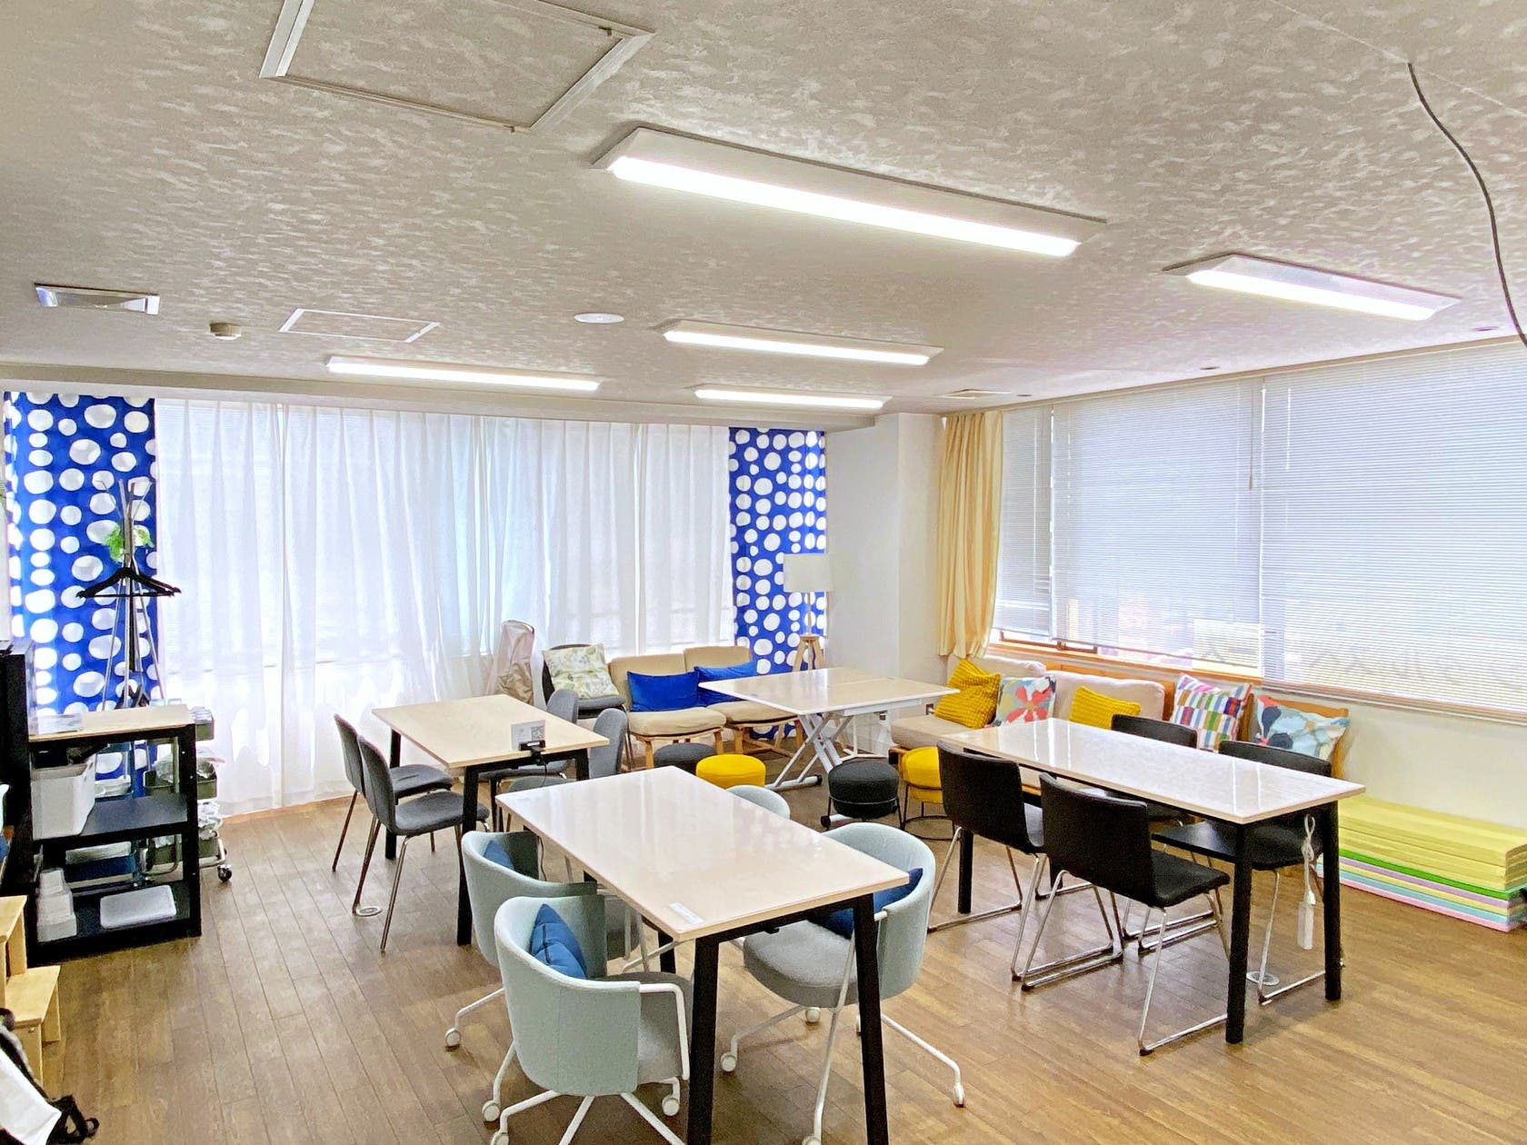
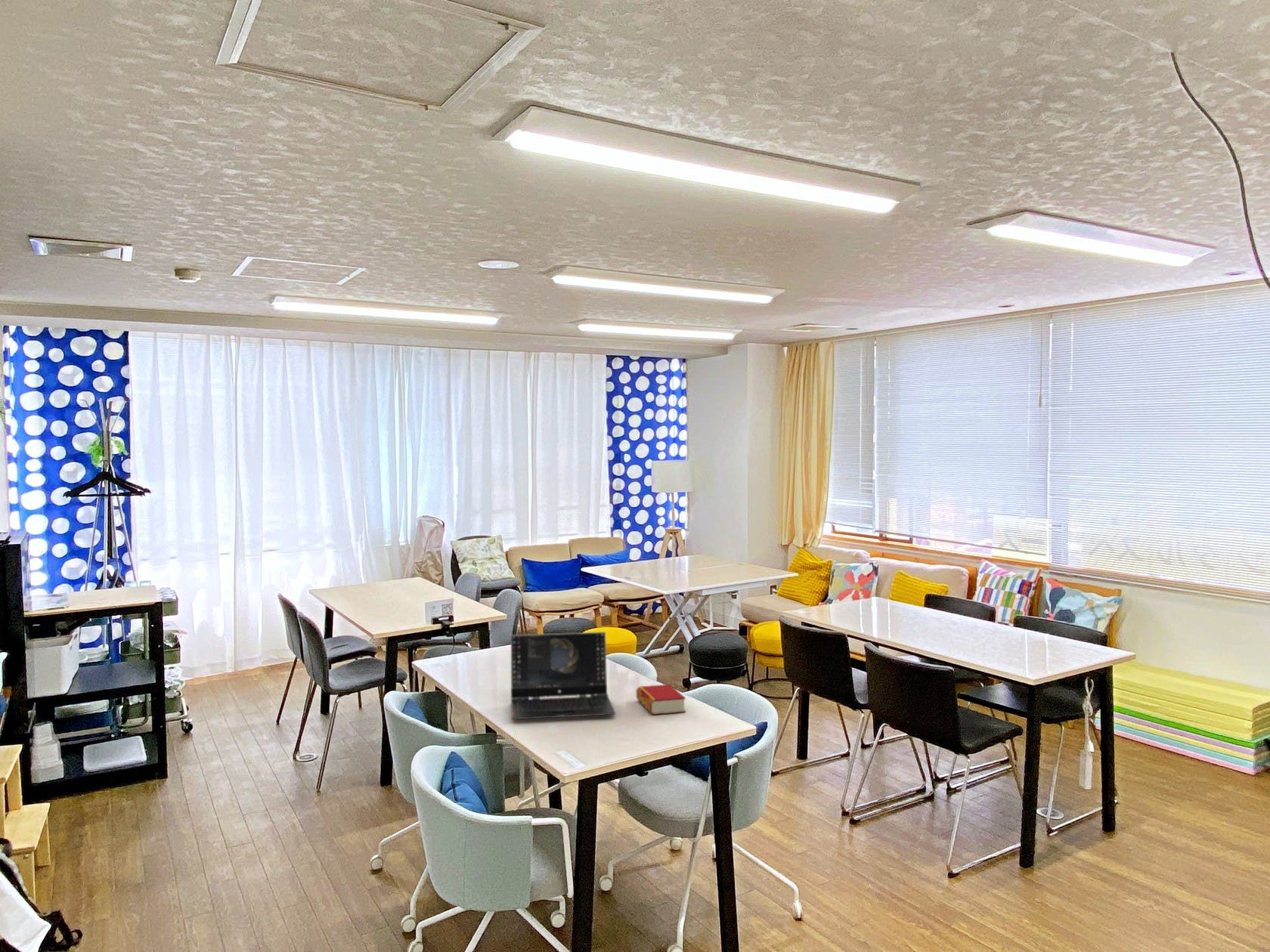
+ book (660, 699)
+ laptop computer (561, 675)
